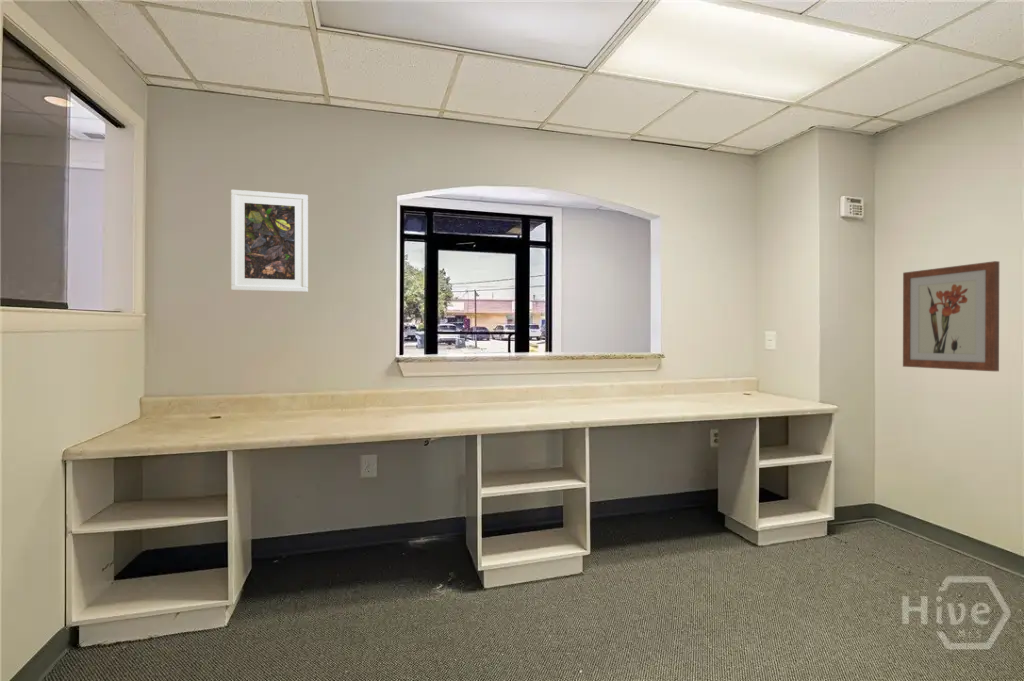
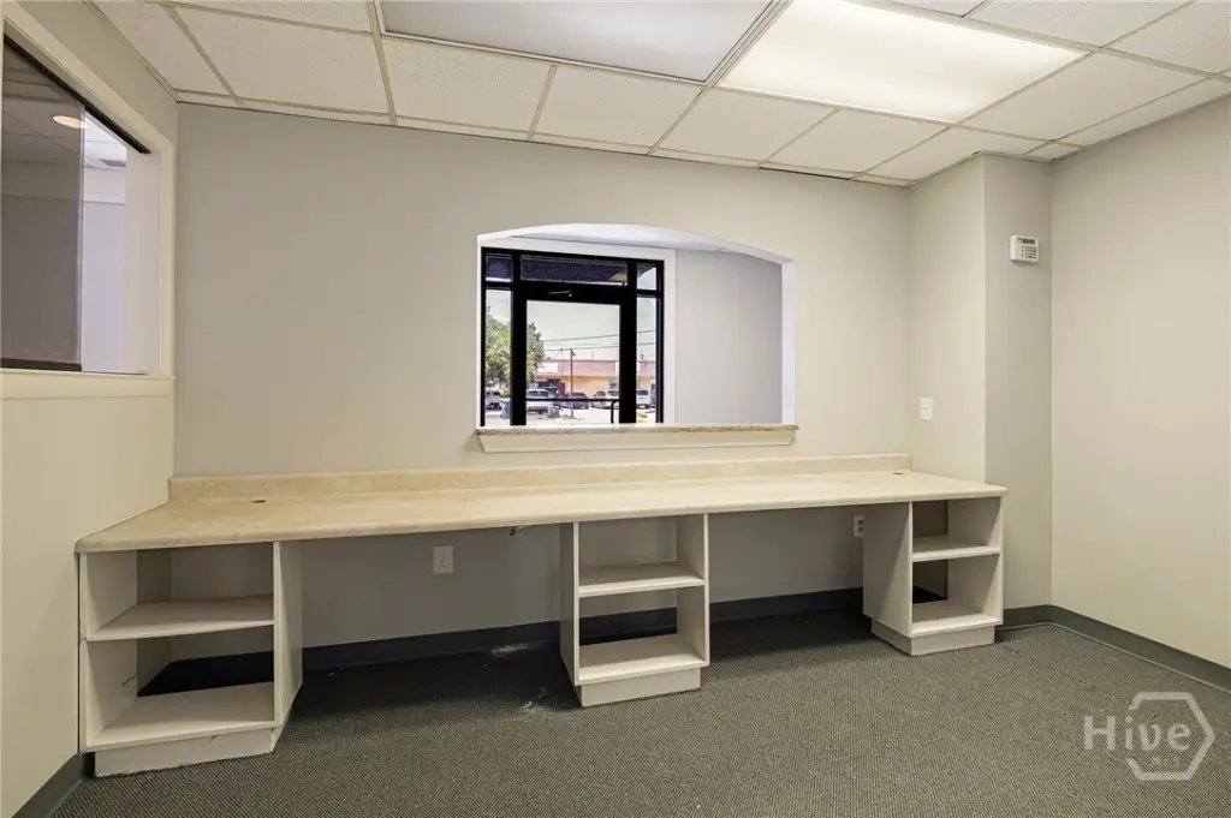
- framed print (270, 241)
- wall art (947, 318)
